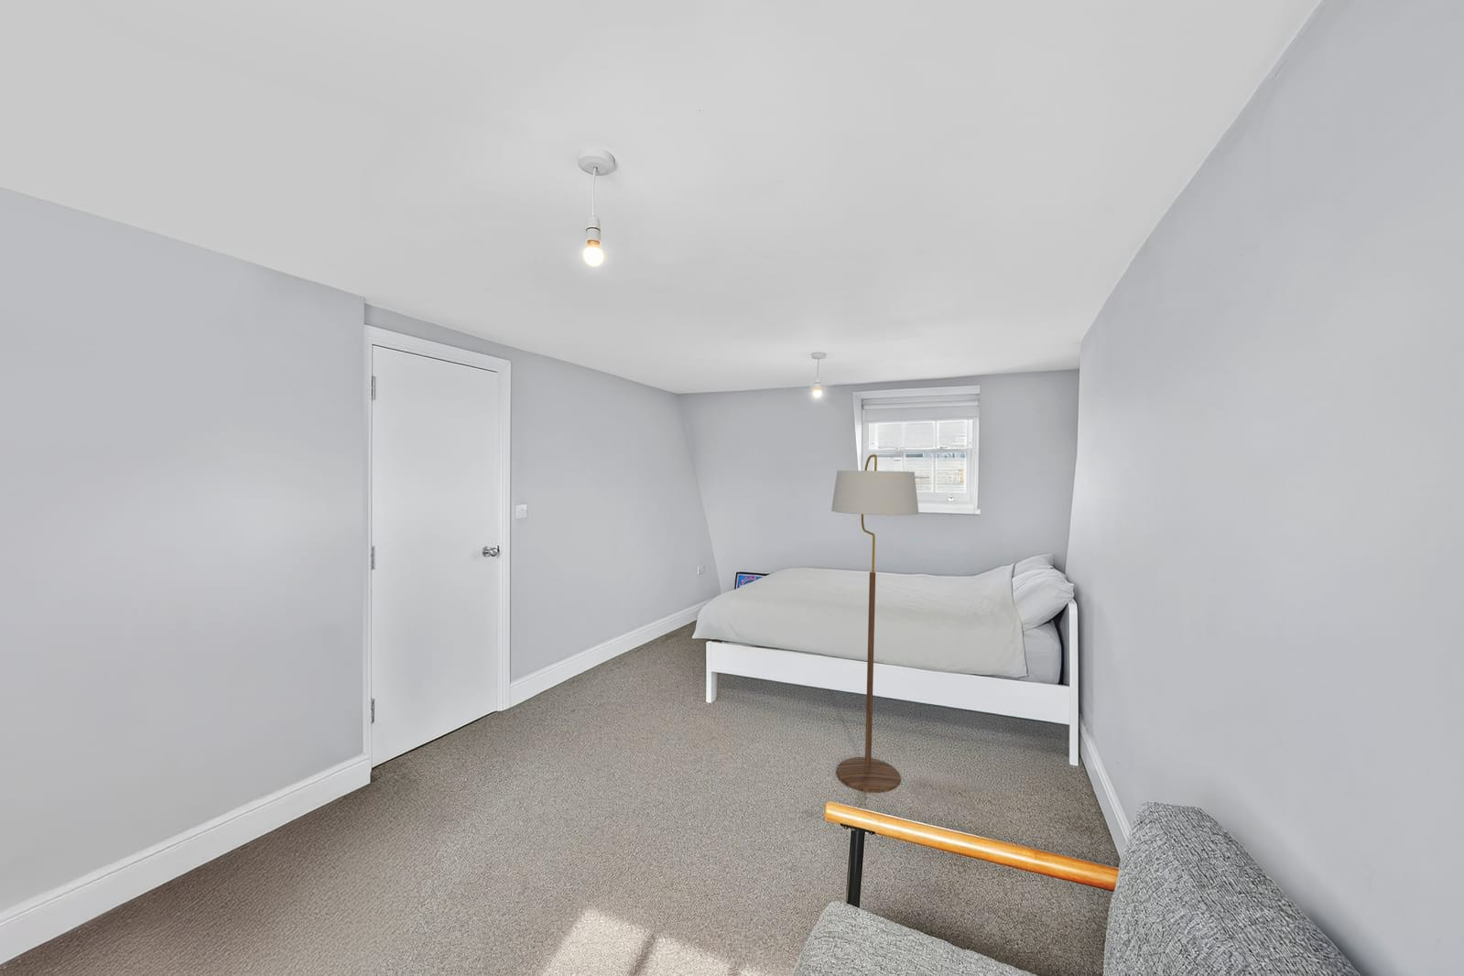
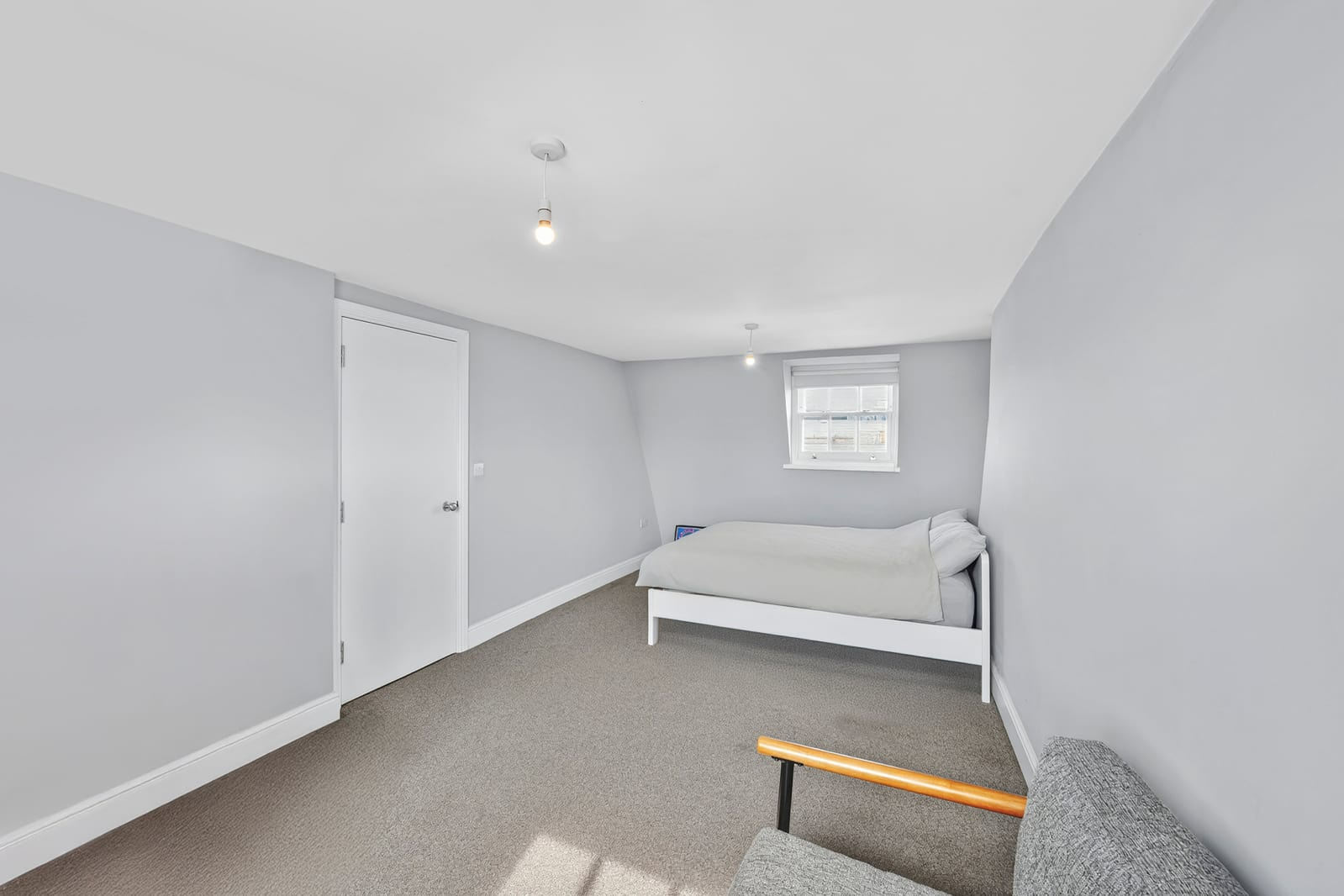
- floor lamp (869, 613)
